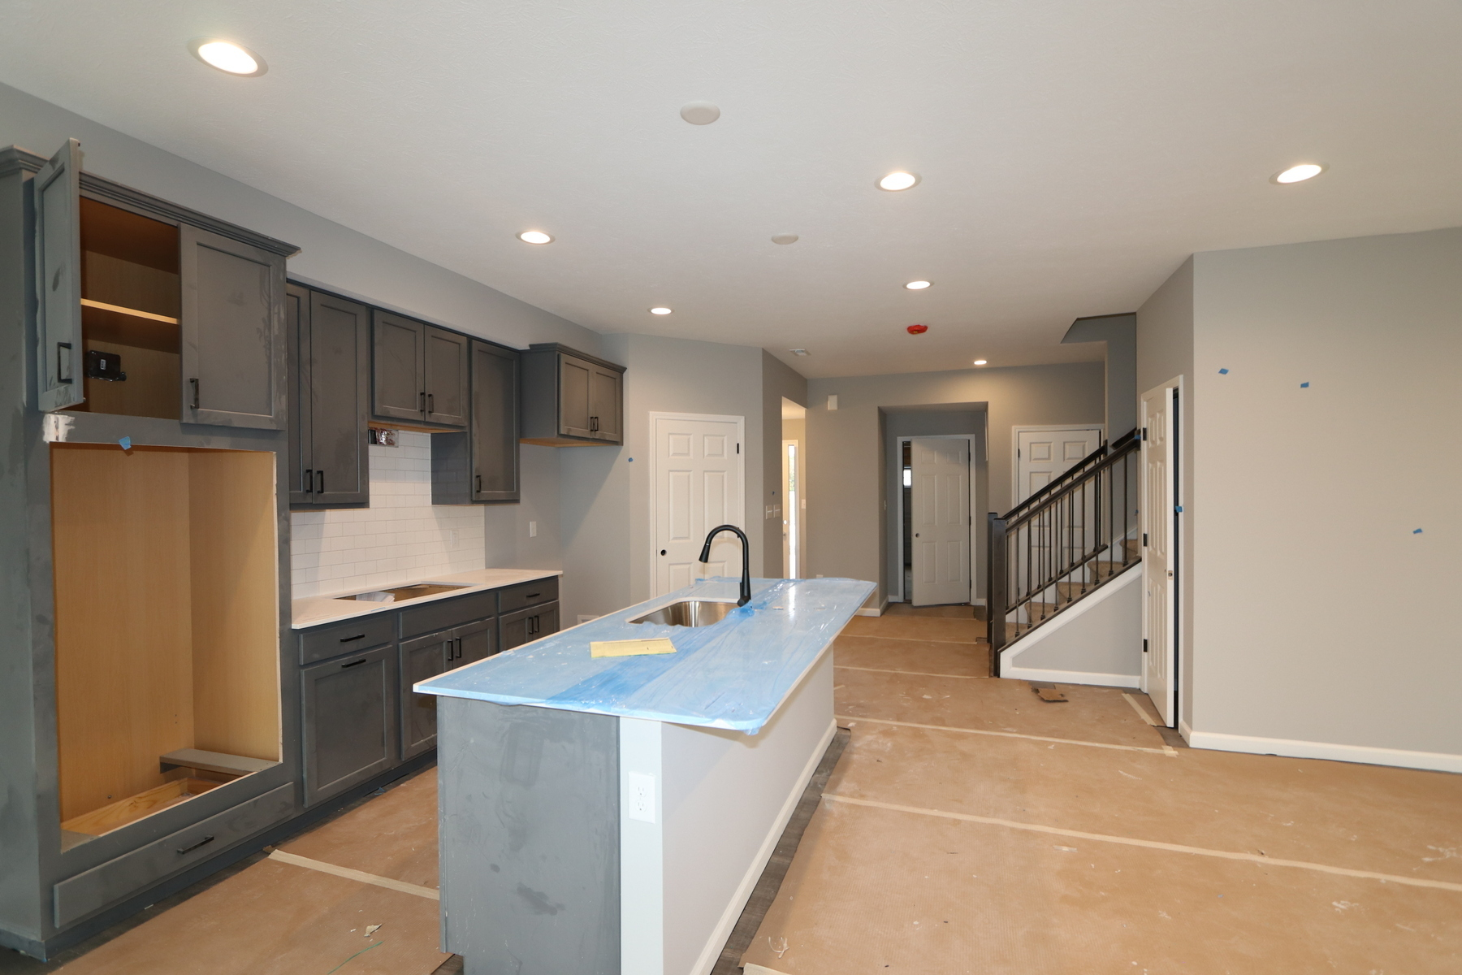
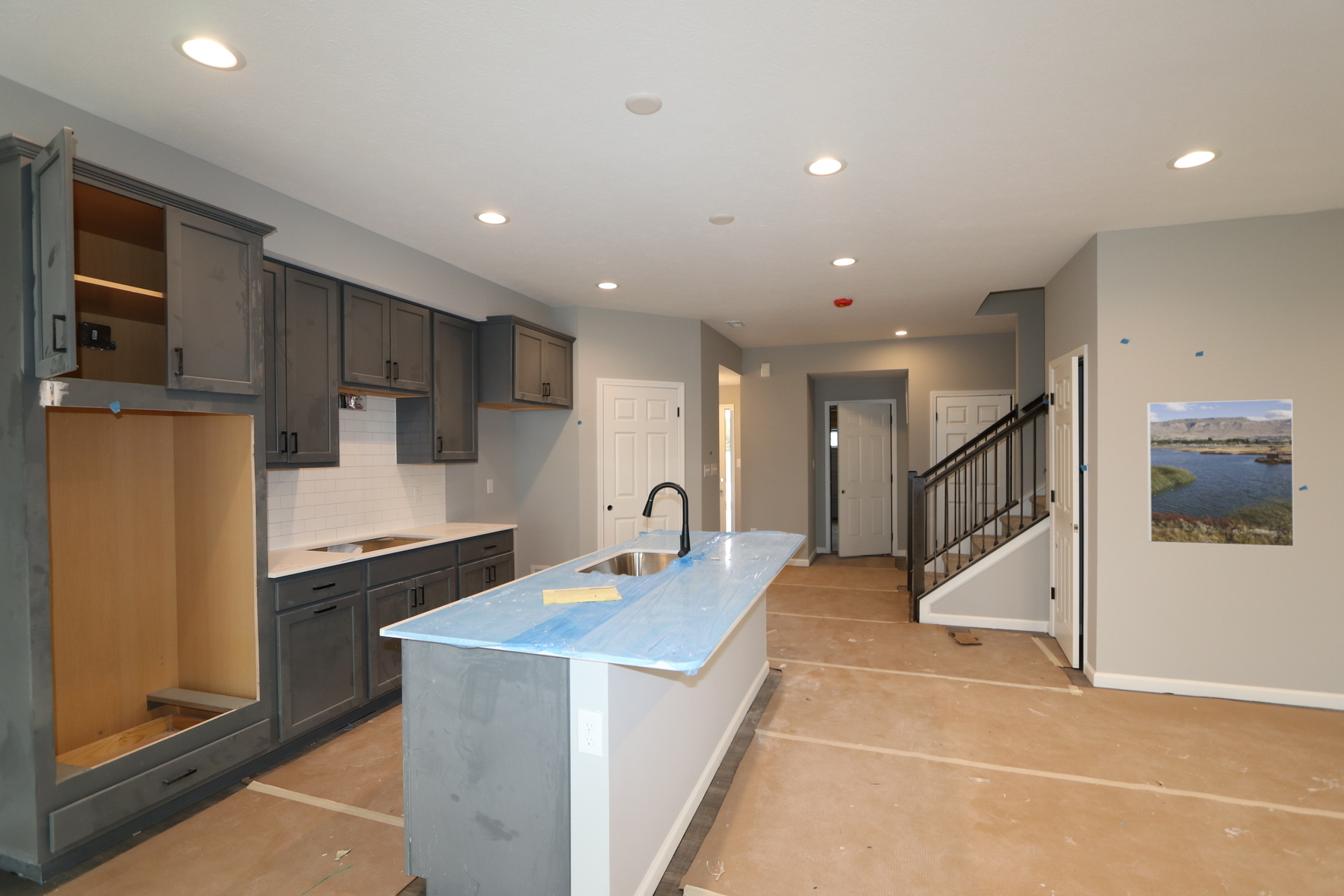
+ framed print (1218, 473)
